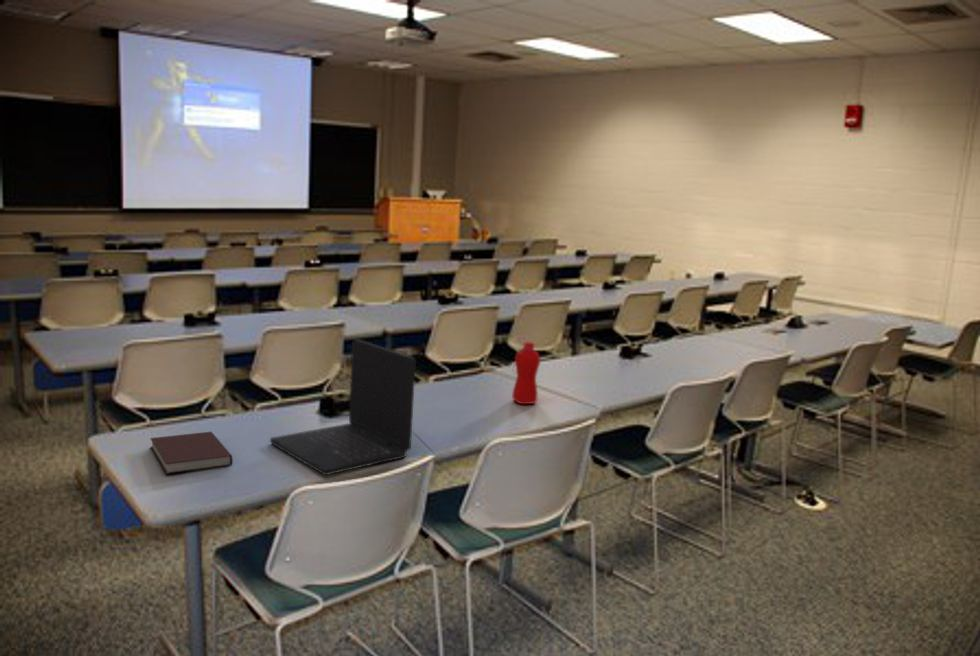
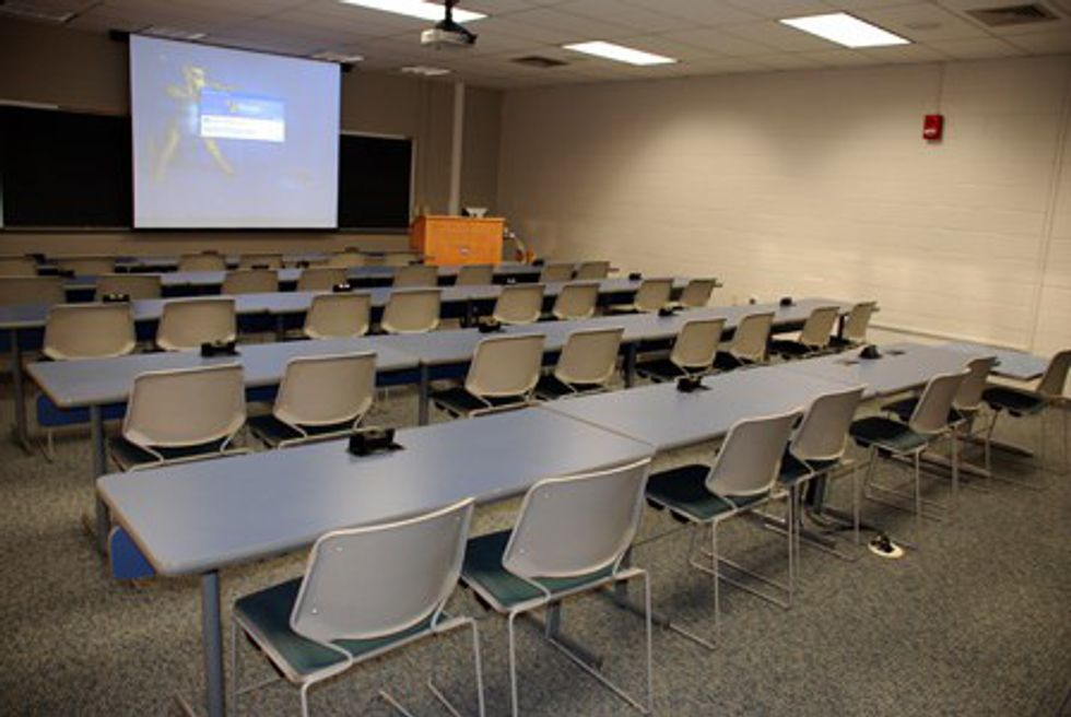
- notebook (190, 451)
- water bottle (524, 372)
- laptop (350, 401)
